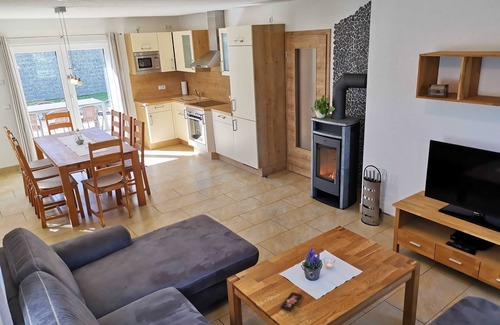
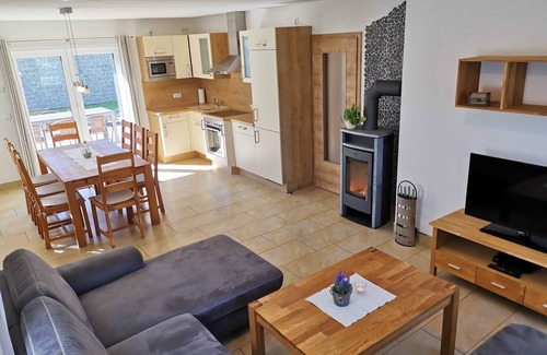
- smartphone (291, 301)
